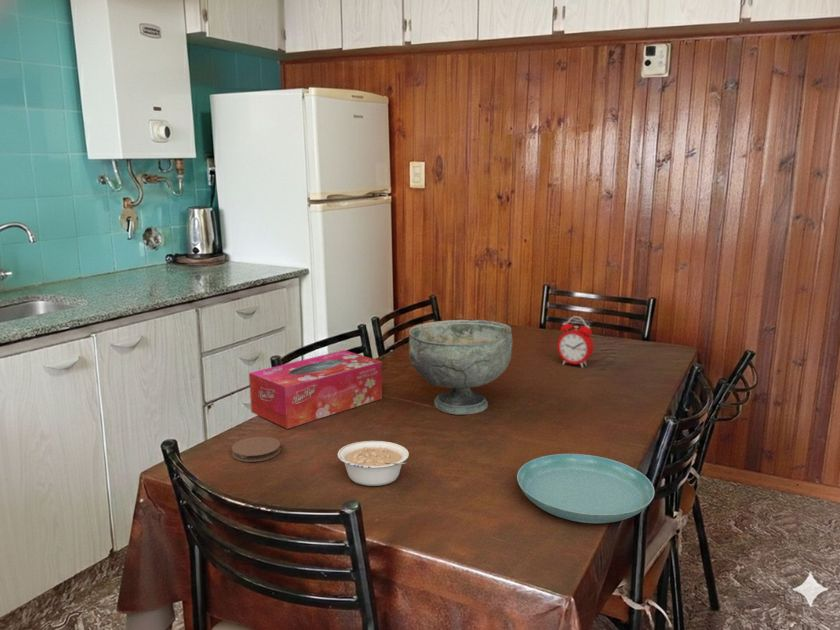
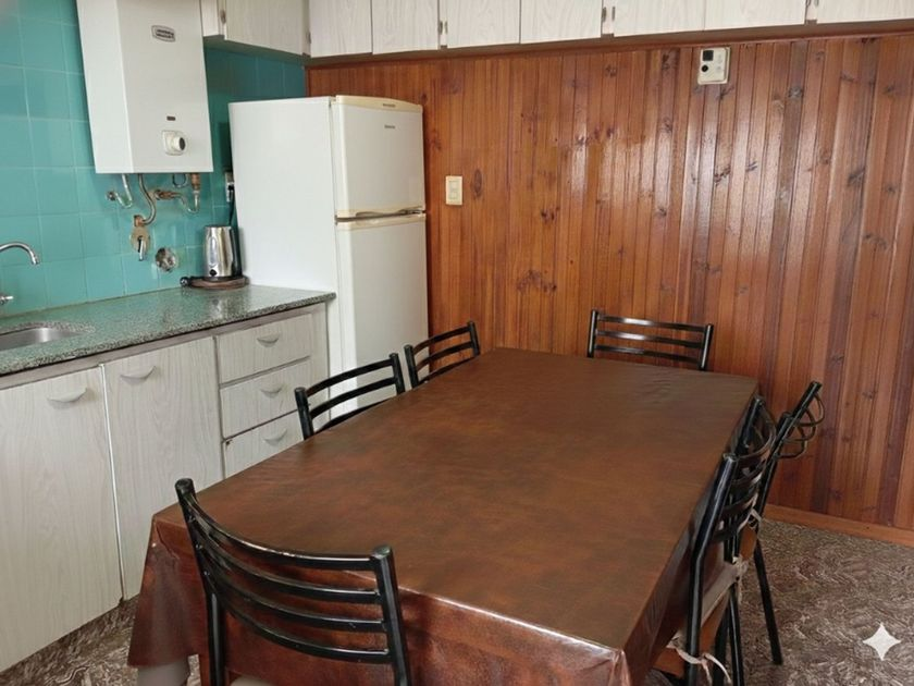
- alarm clock (575, 340)
- coaster (256, 448)
- saucer (584, 488)
- decorative bowl (459, 367)
- tissue box (317, 386)
- legume (376, 462)
